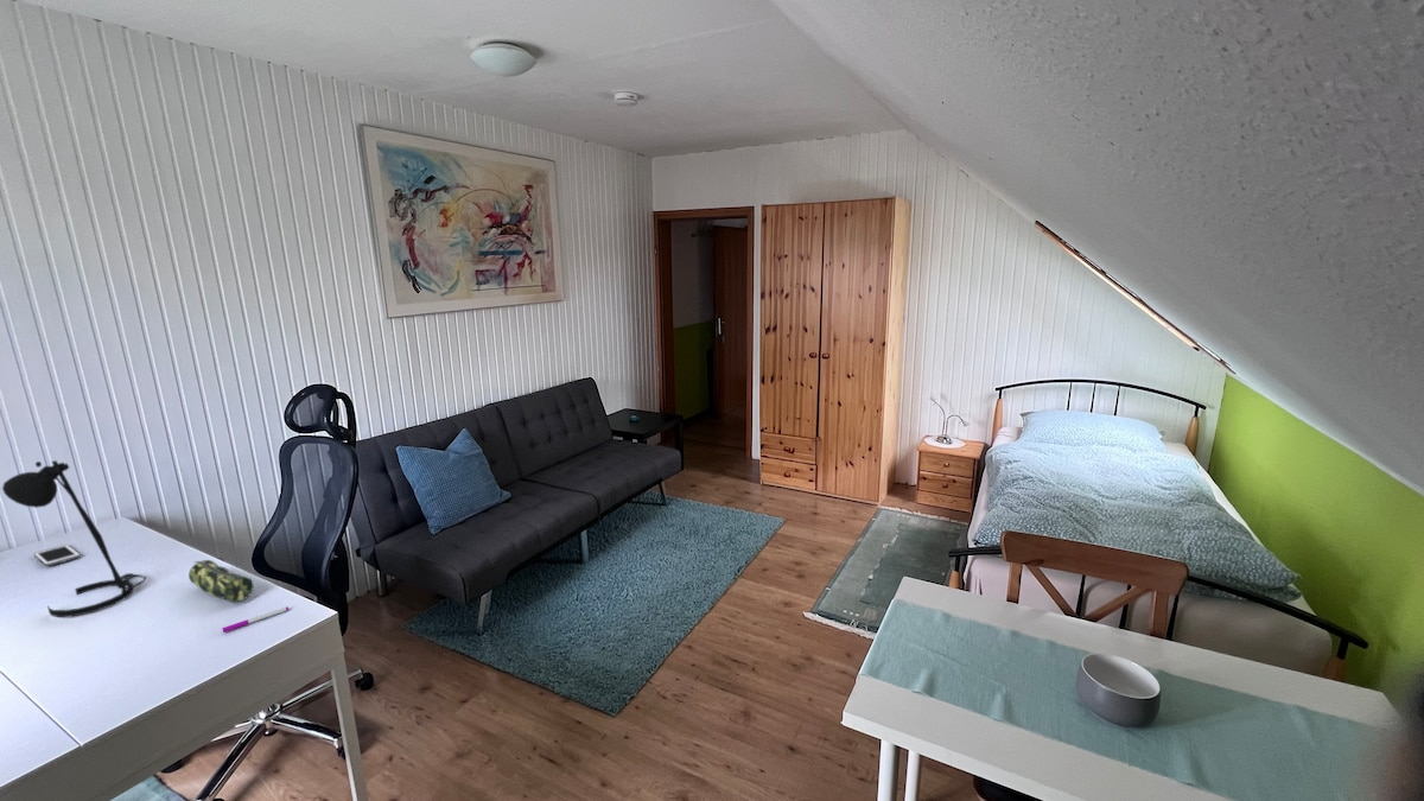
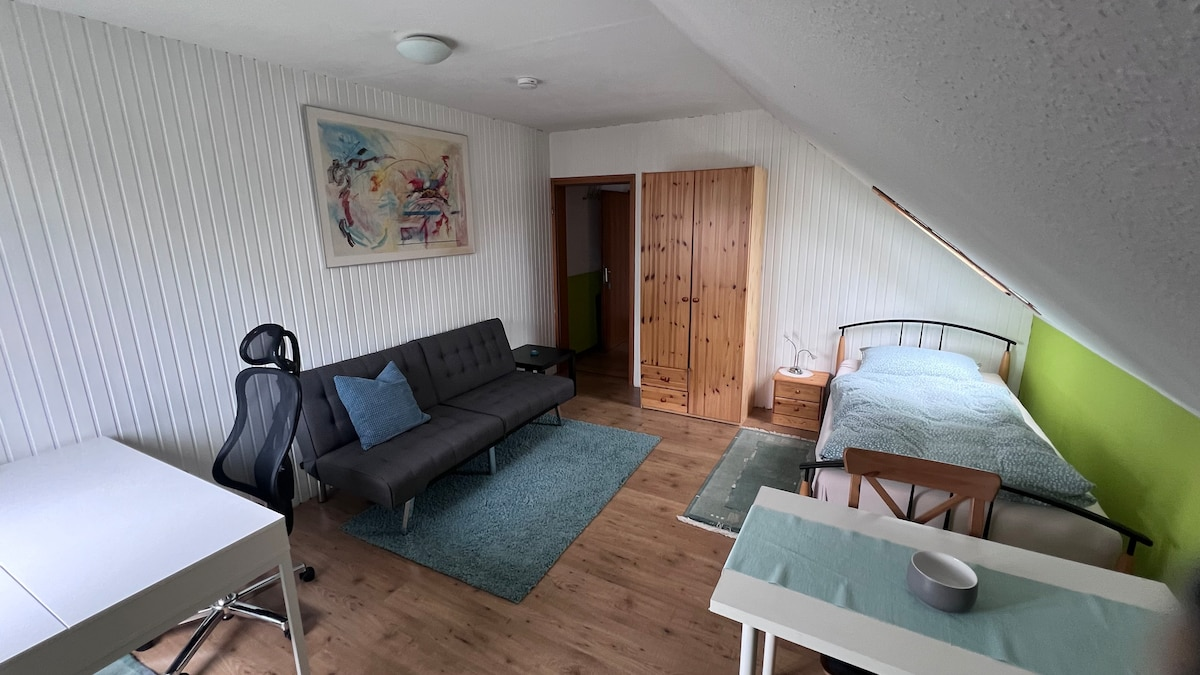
- pencil case (220, 580)
- pen (256, 618)
- desk lamp (85, 523)
- cell phone (57, 554)
